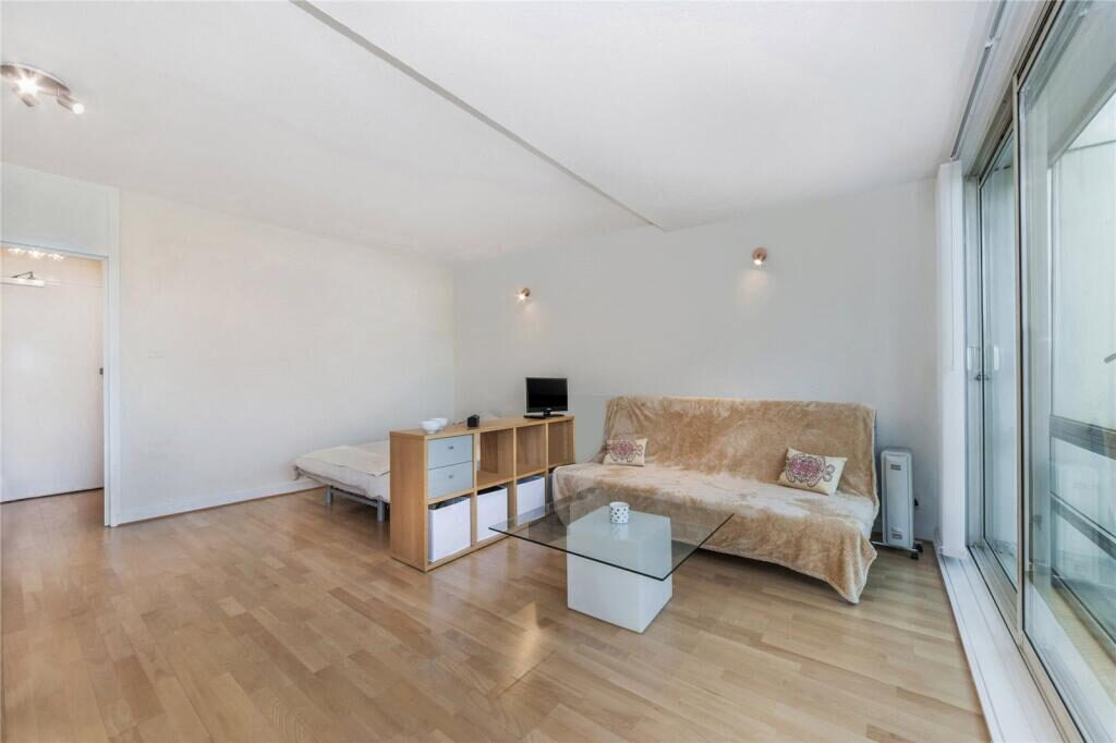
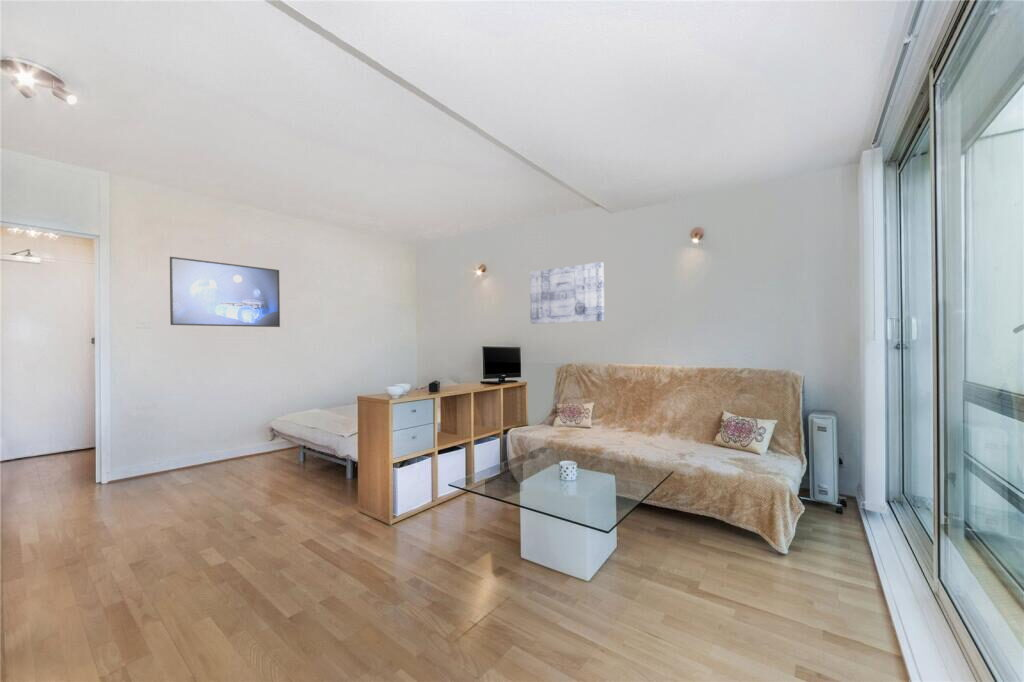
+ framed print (229, 295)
+ wall art (565, 295)
